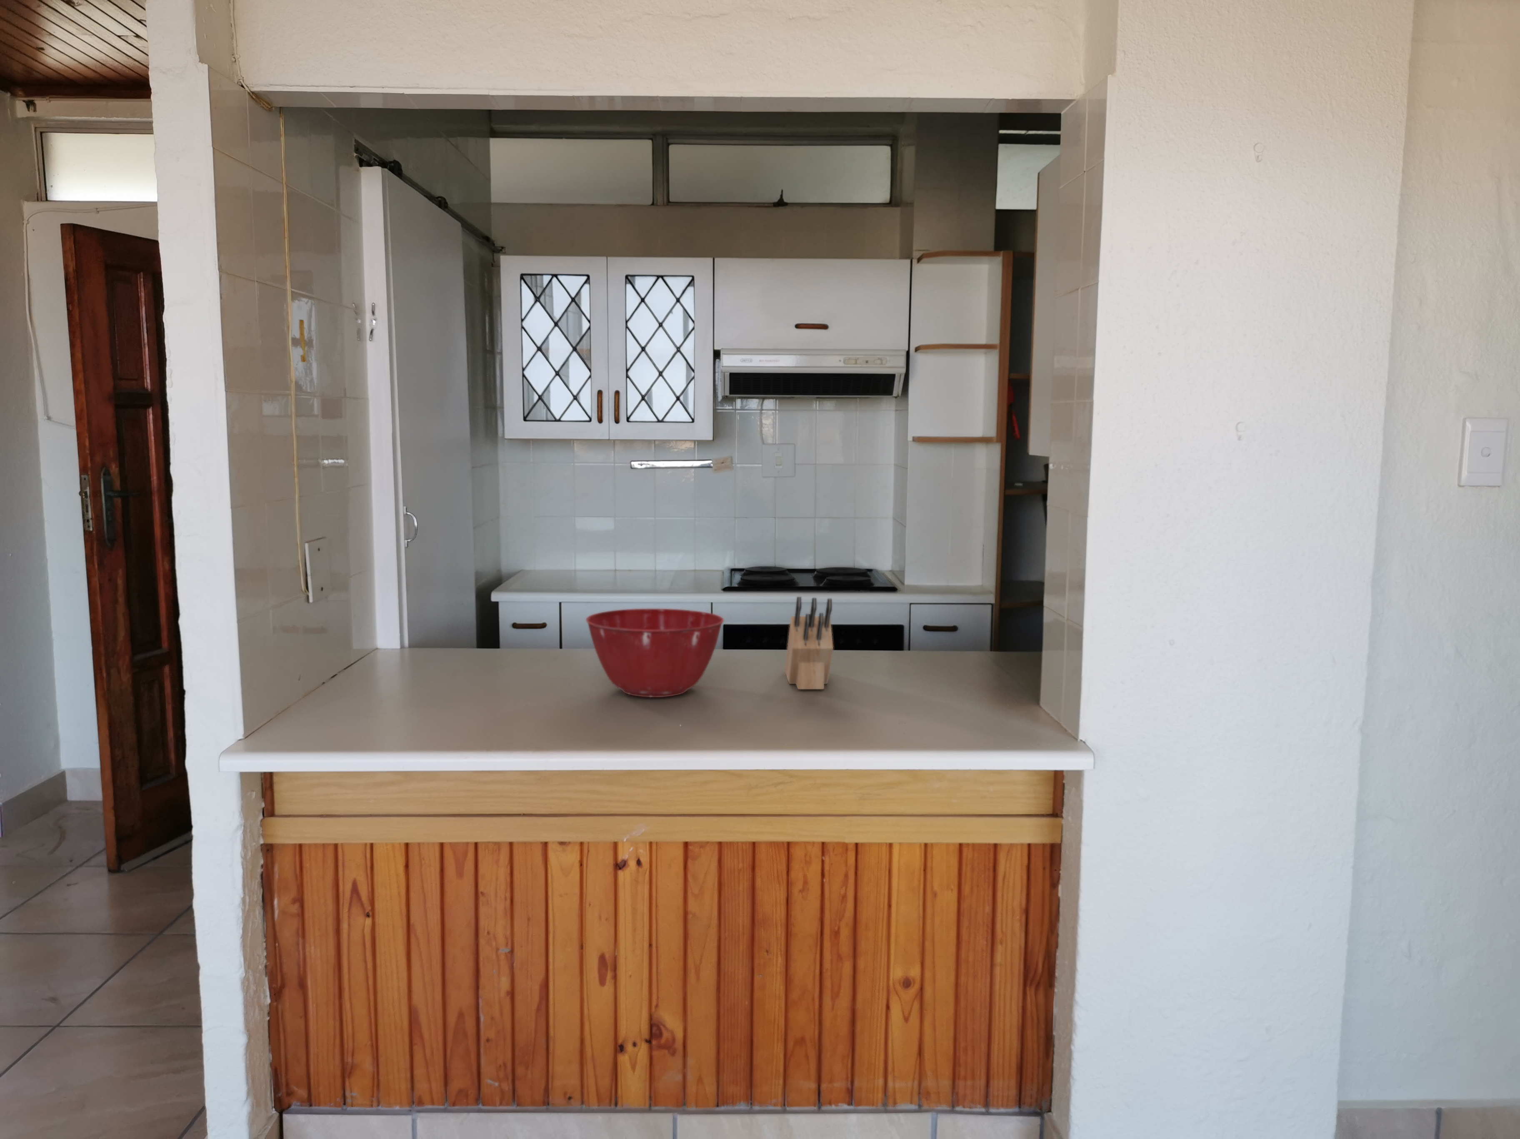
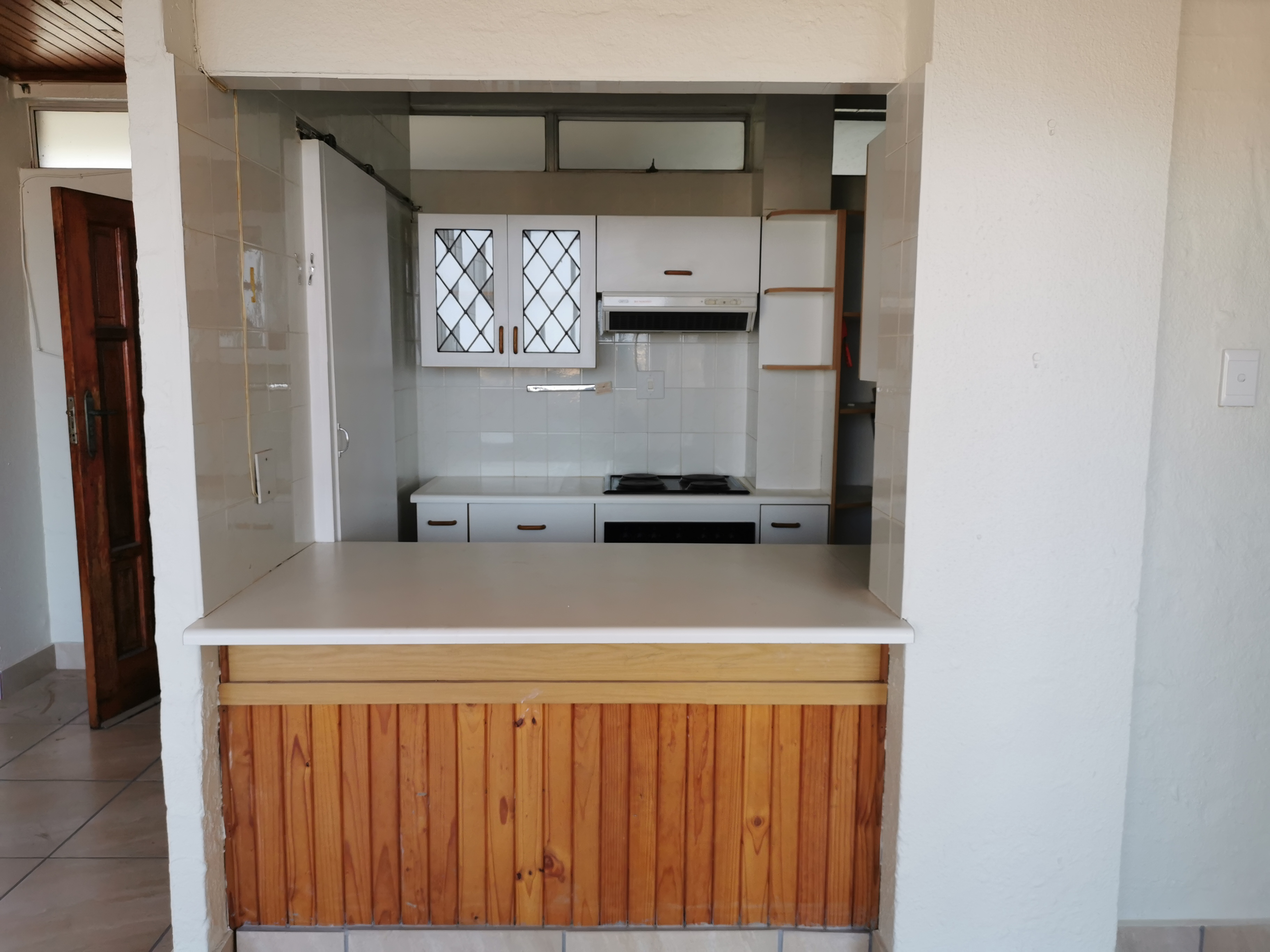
- knife block (809, 638)
- mixing bowl (656, 654)
